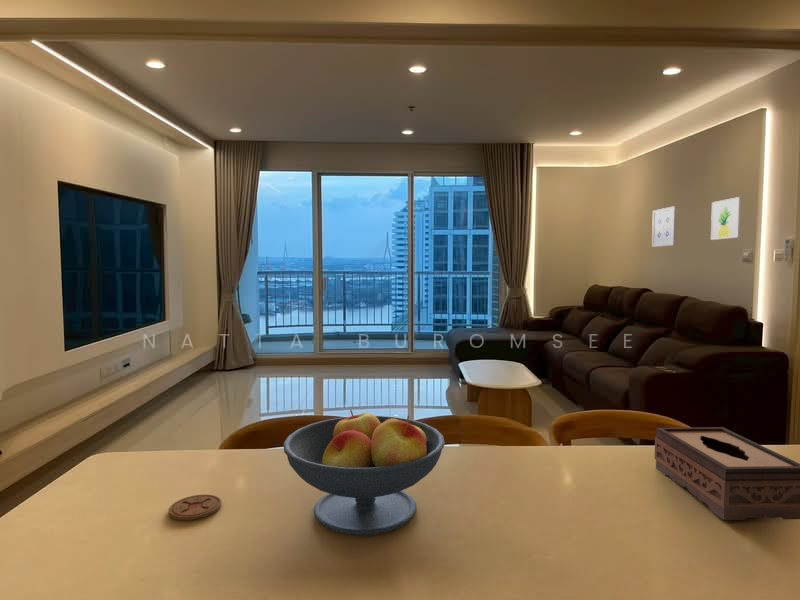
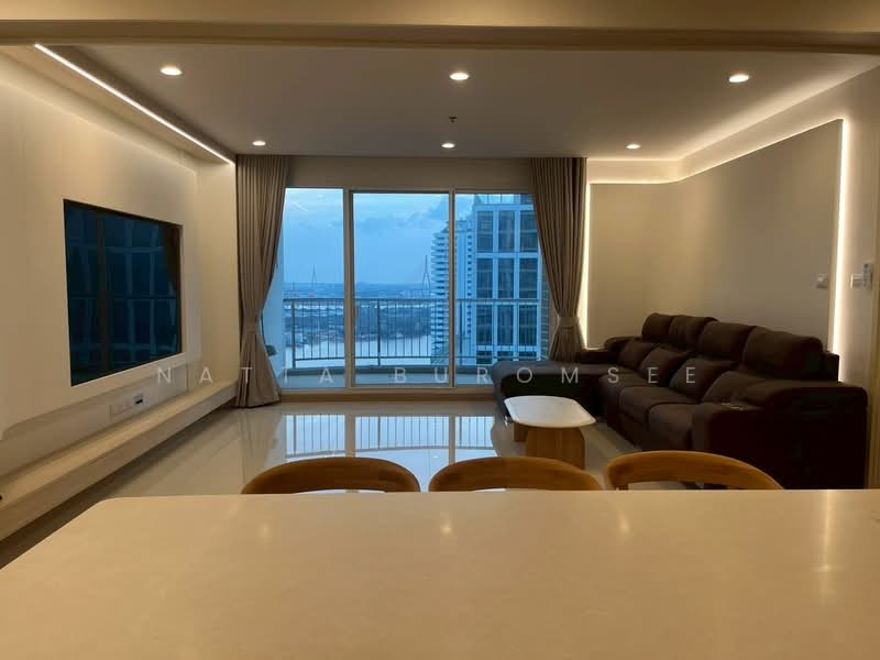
- wall art (725, 219)
- tissue box (723, 468)
- wall art (664, 227)
- fruit bowl (365, 461)
- coaster (195, 506)
